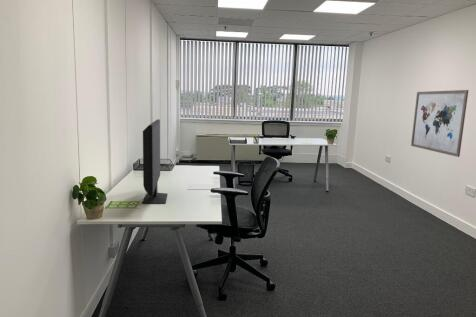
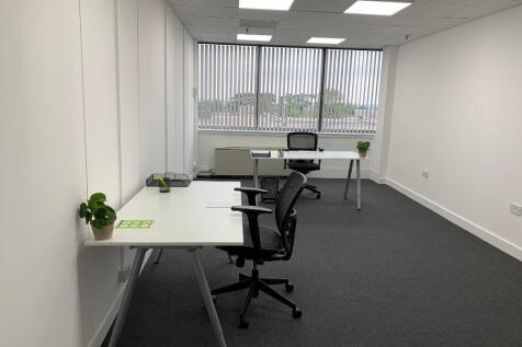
- wall art (436, 121)
- monitor (155, 160)
